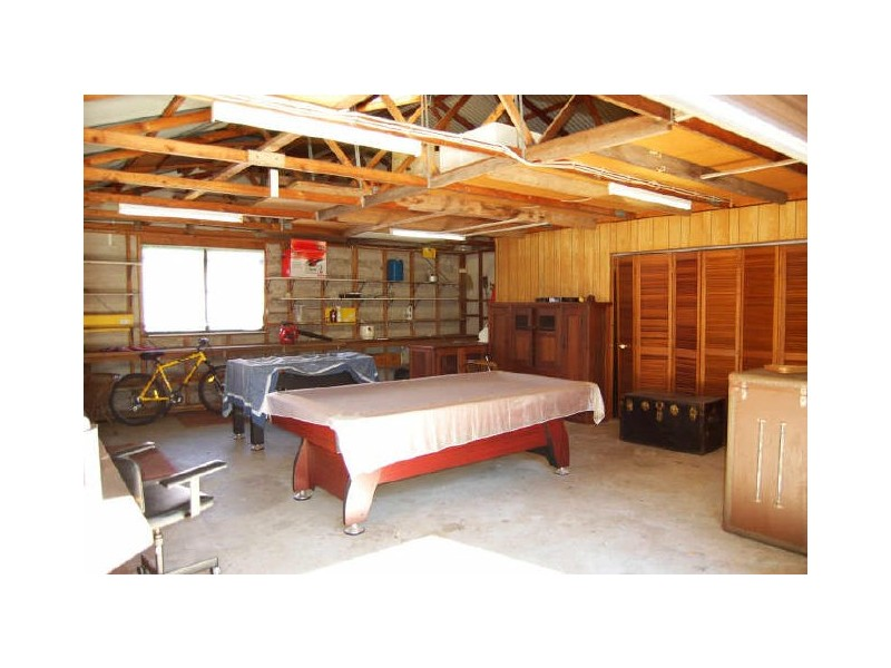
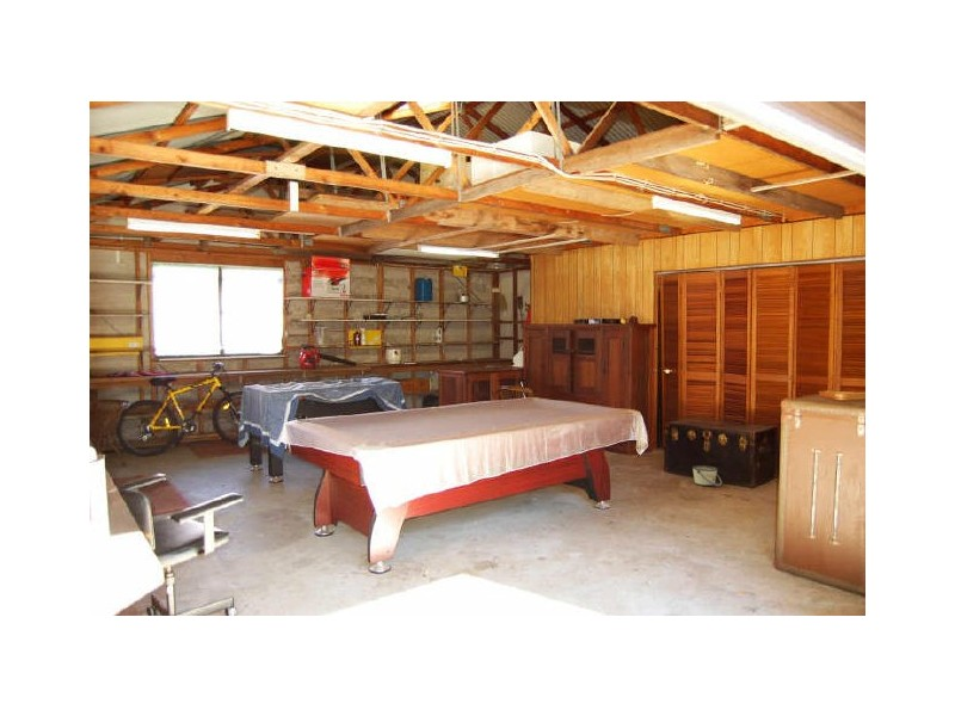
+ bucket (707, 476)
